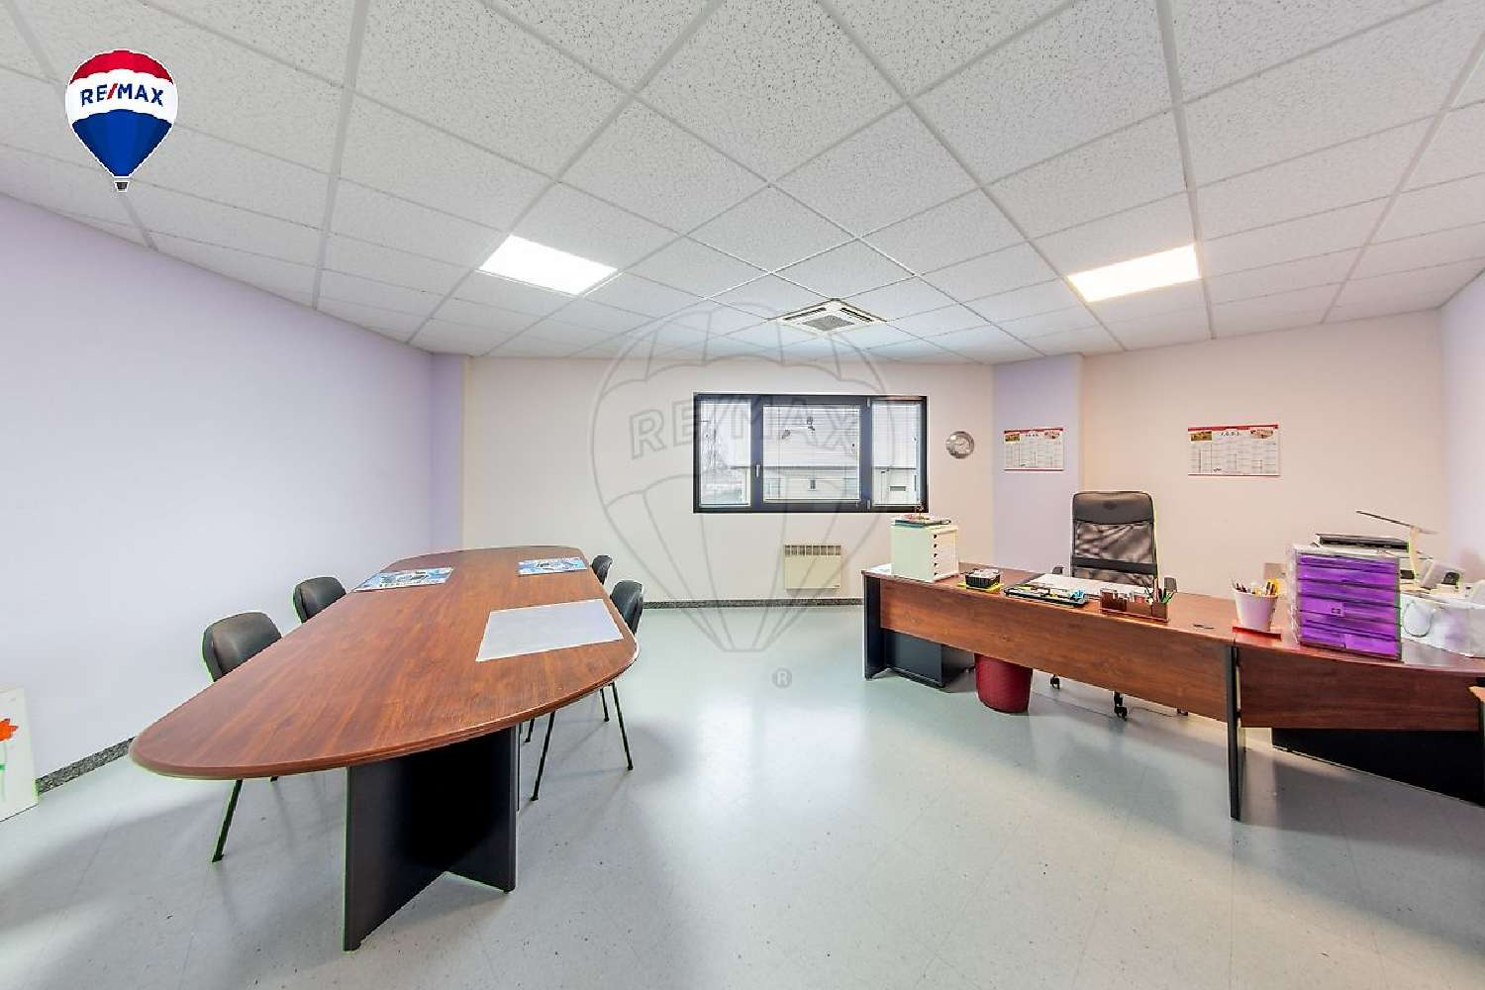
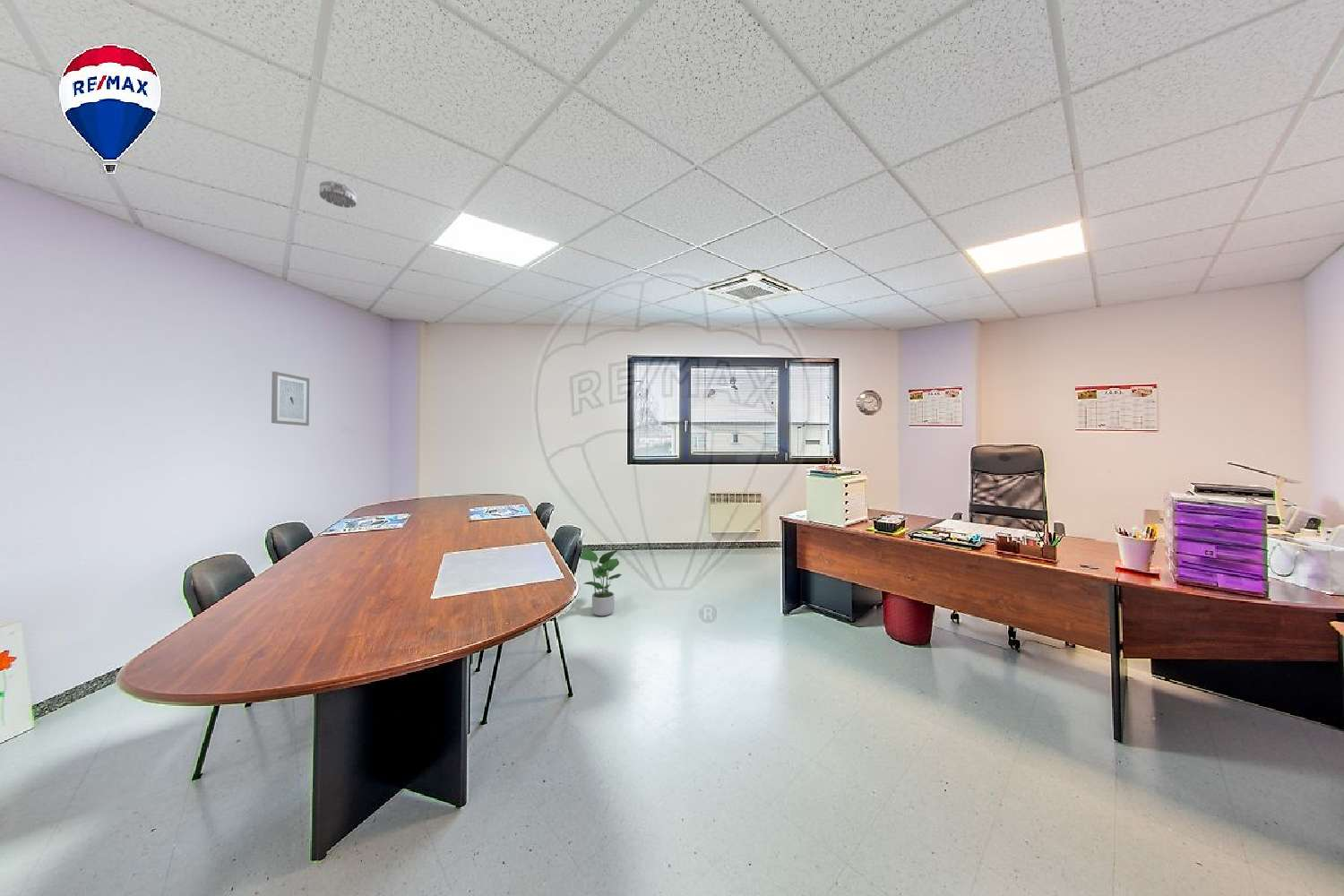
+ wall art (291, 400)
+ potted plant (603, 579)
+ smoke detector (338, 194)
